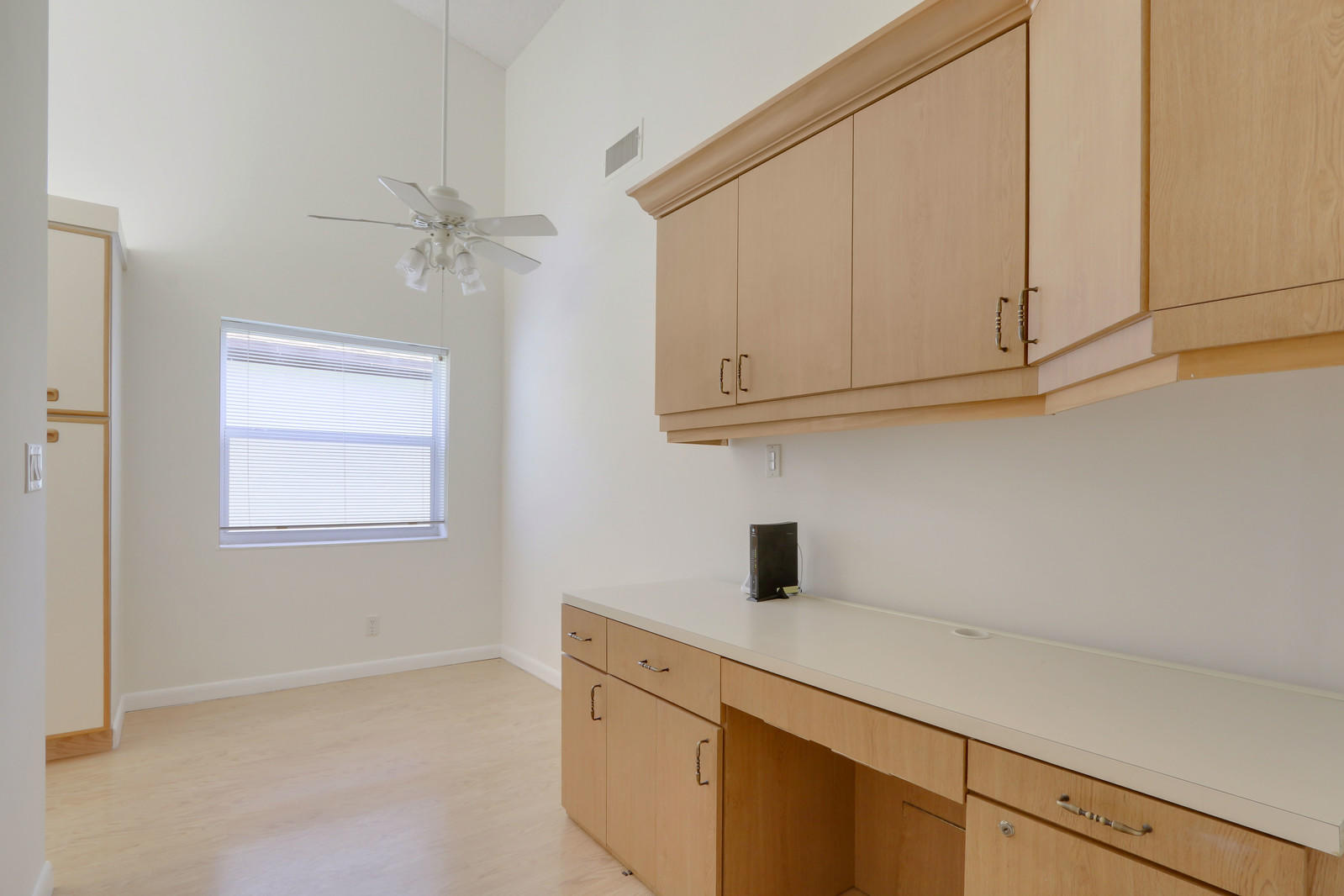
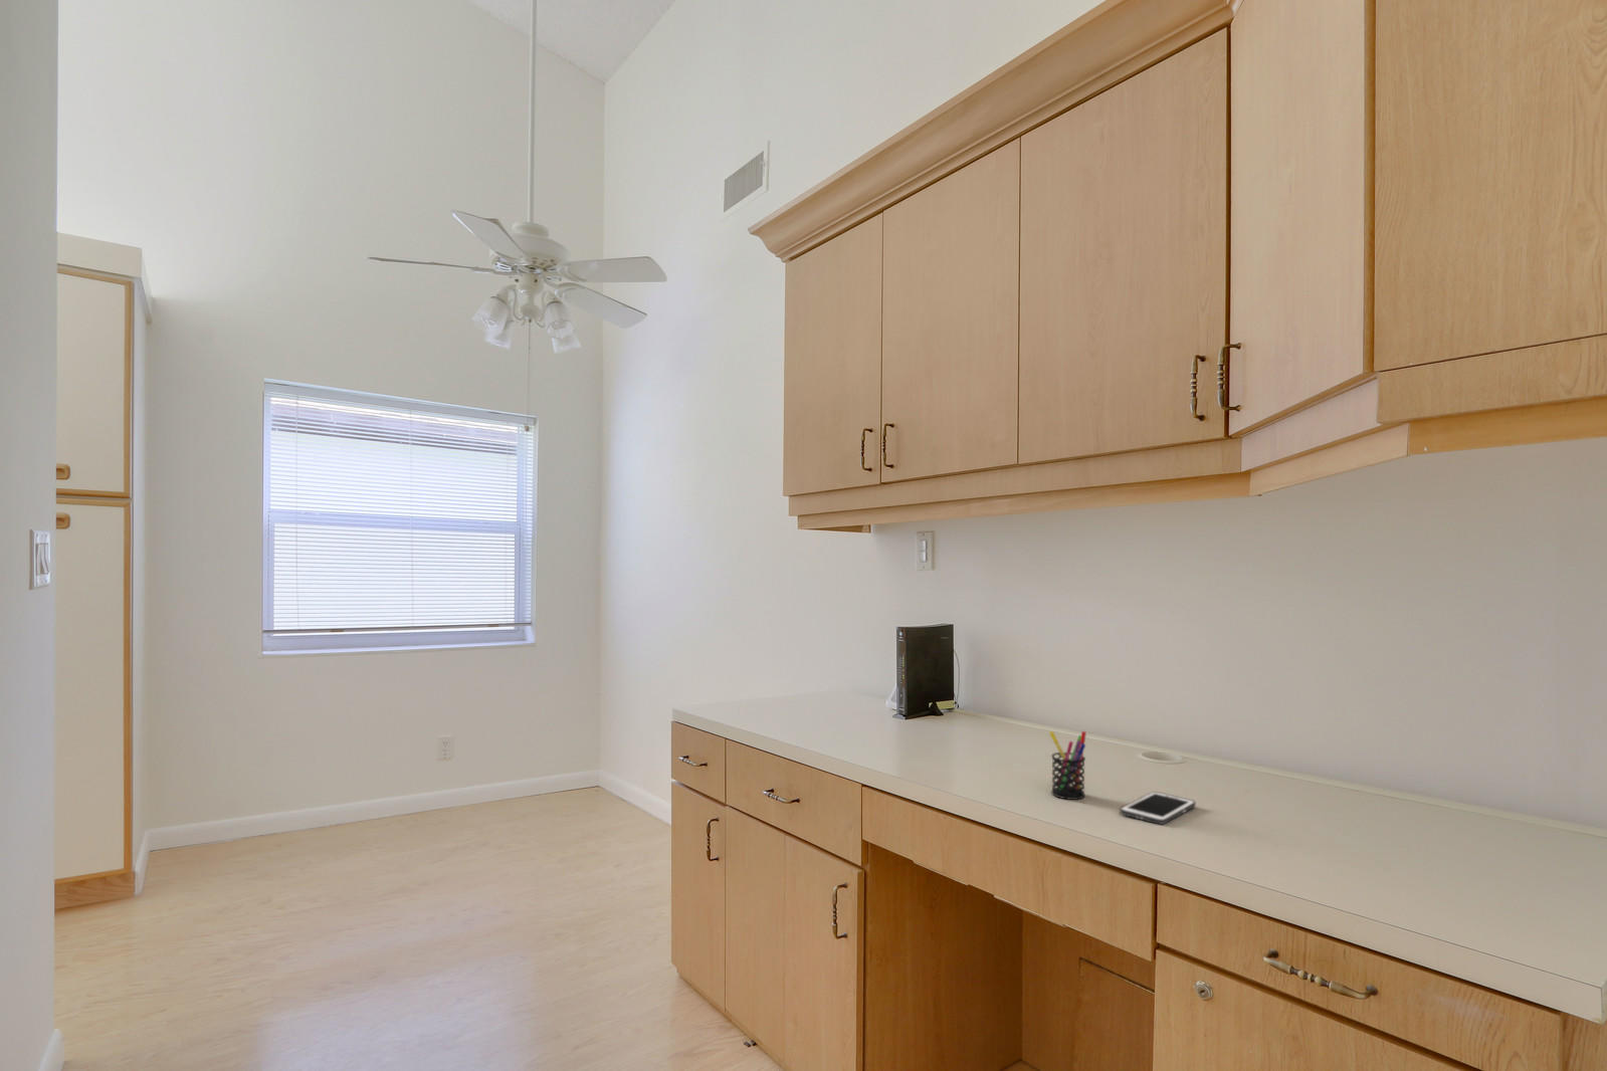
+ cell phone (1157, 807)
+ pen holder (1071, 760)
